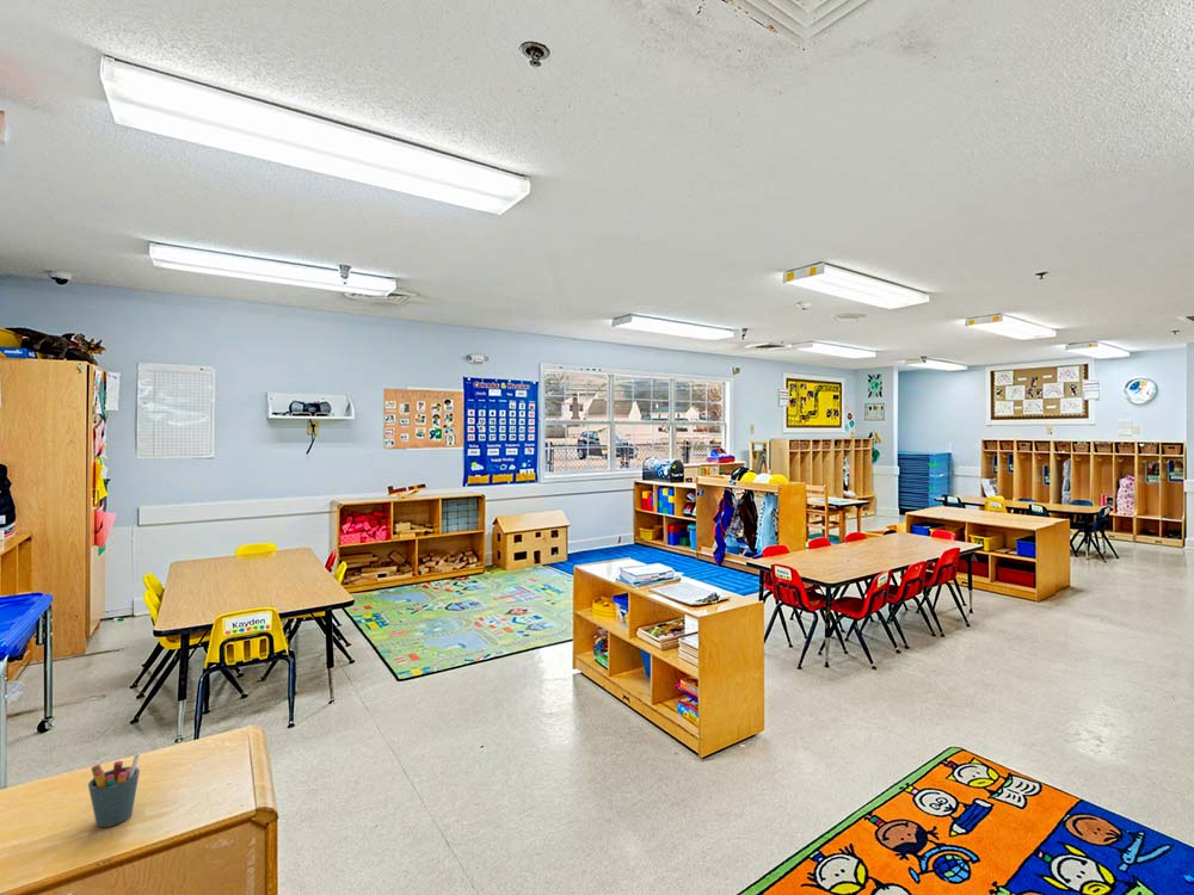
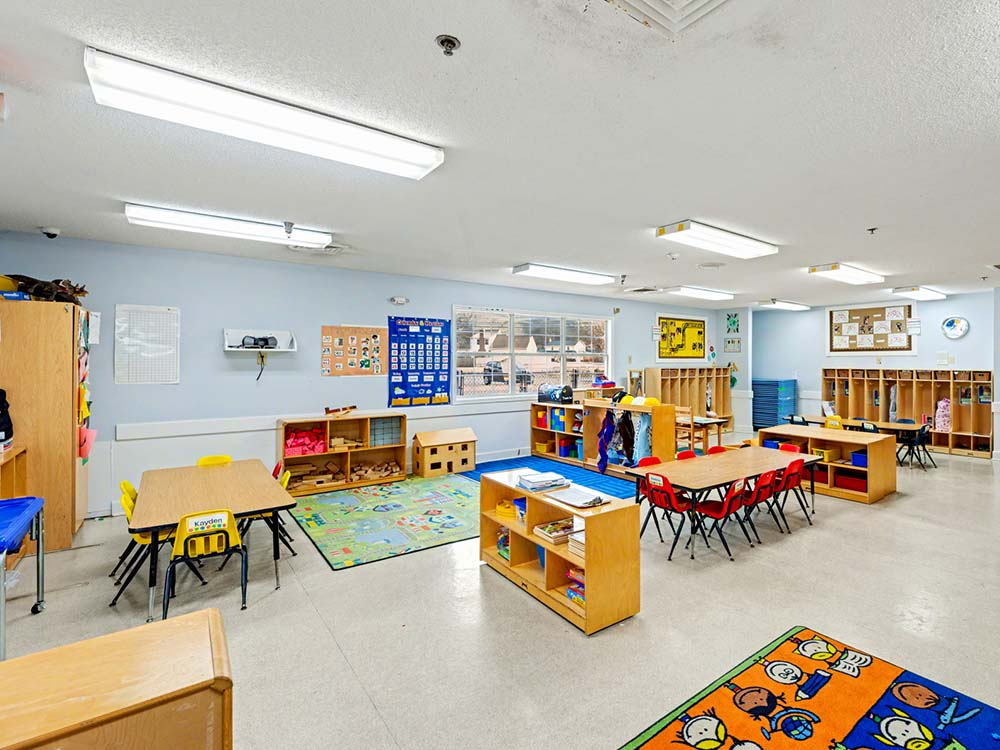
- pen holder (113, 786)
